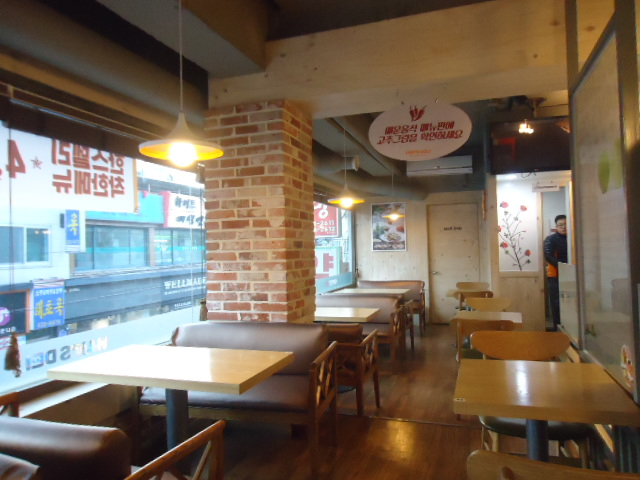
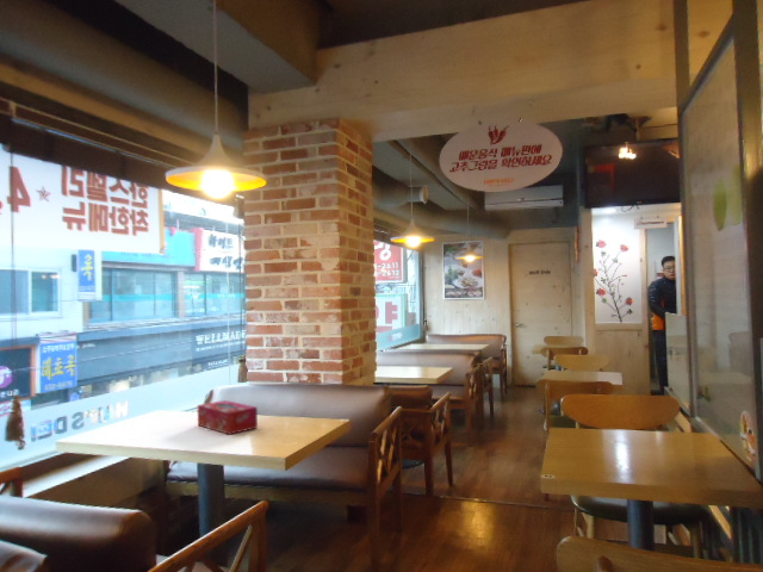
+ tissue box (227, 416)
